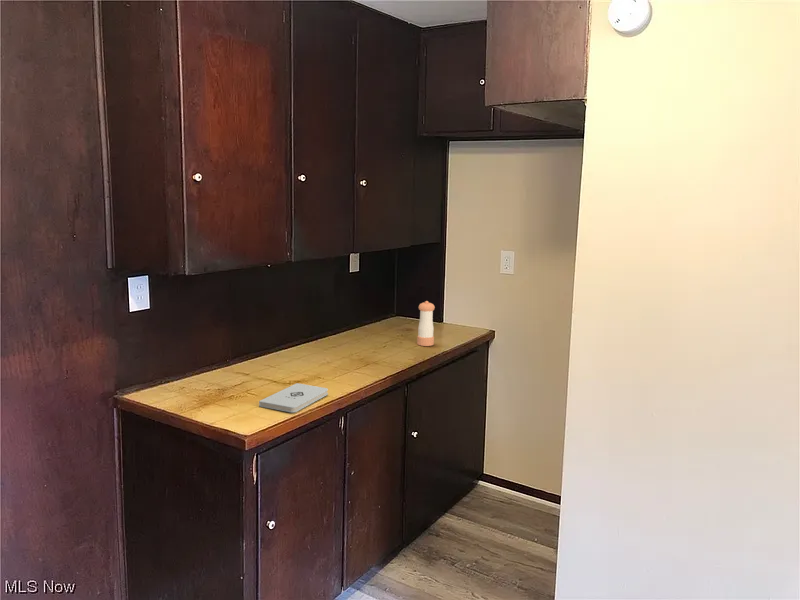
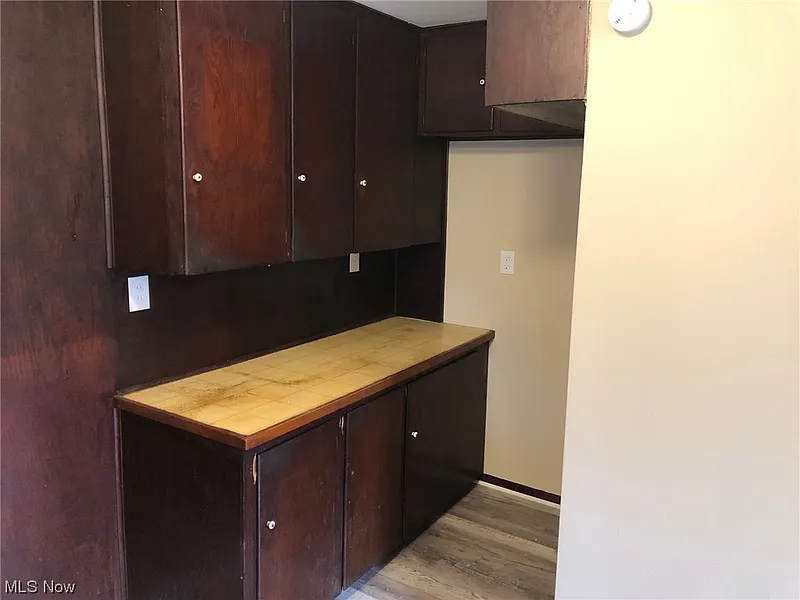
- notepad (295, 397)
- pepper shaker (426, 322)
